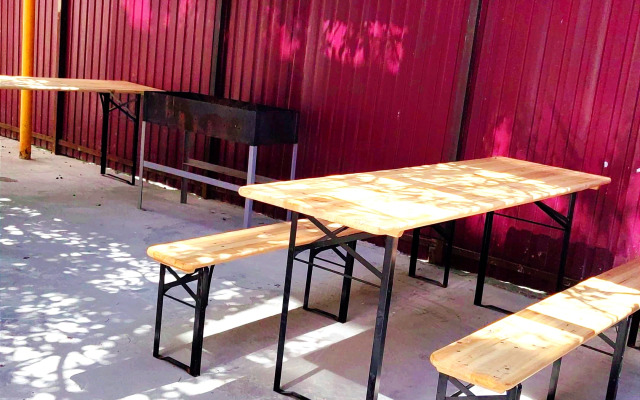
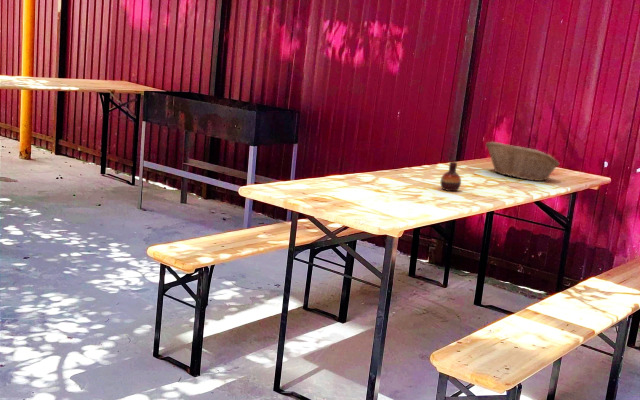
+ fruit basket (521, 160)
+ vase (451, 176)
